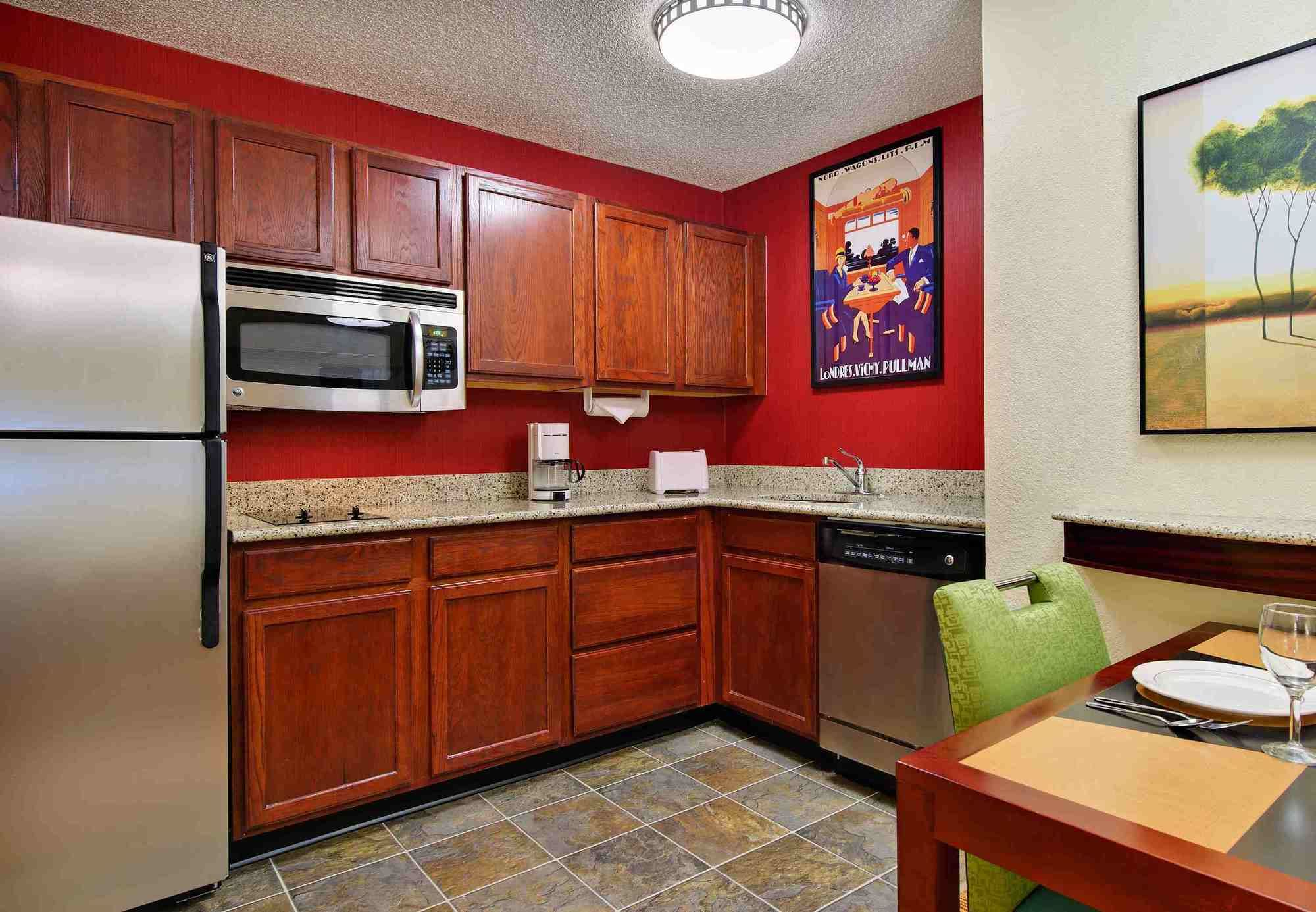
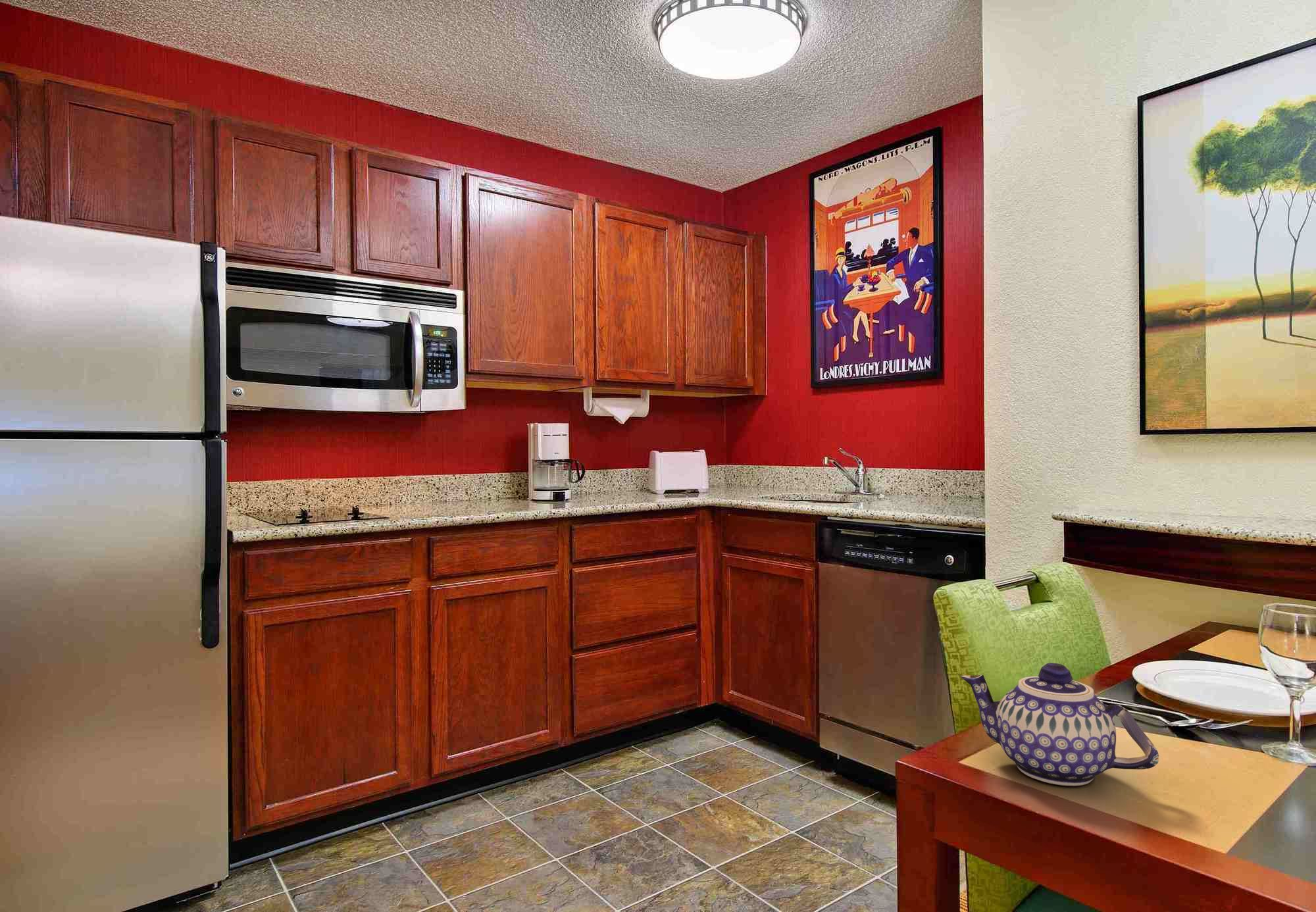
+ teapot (1052, 717)
